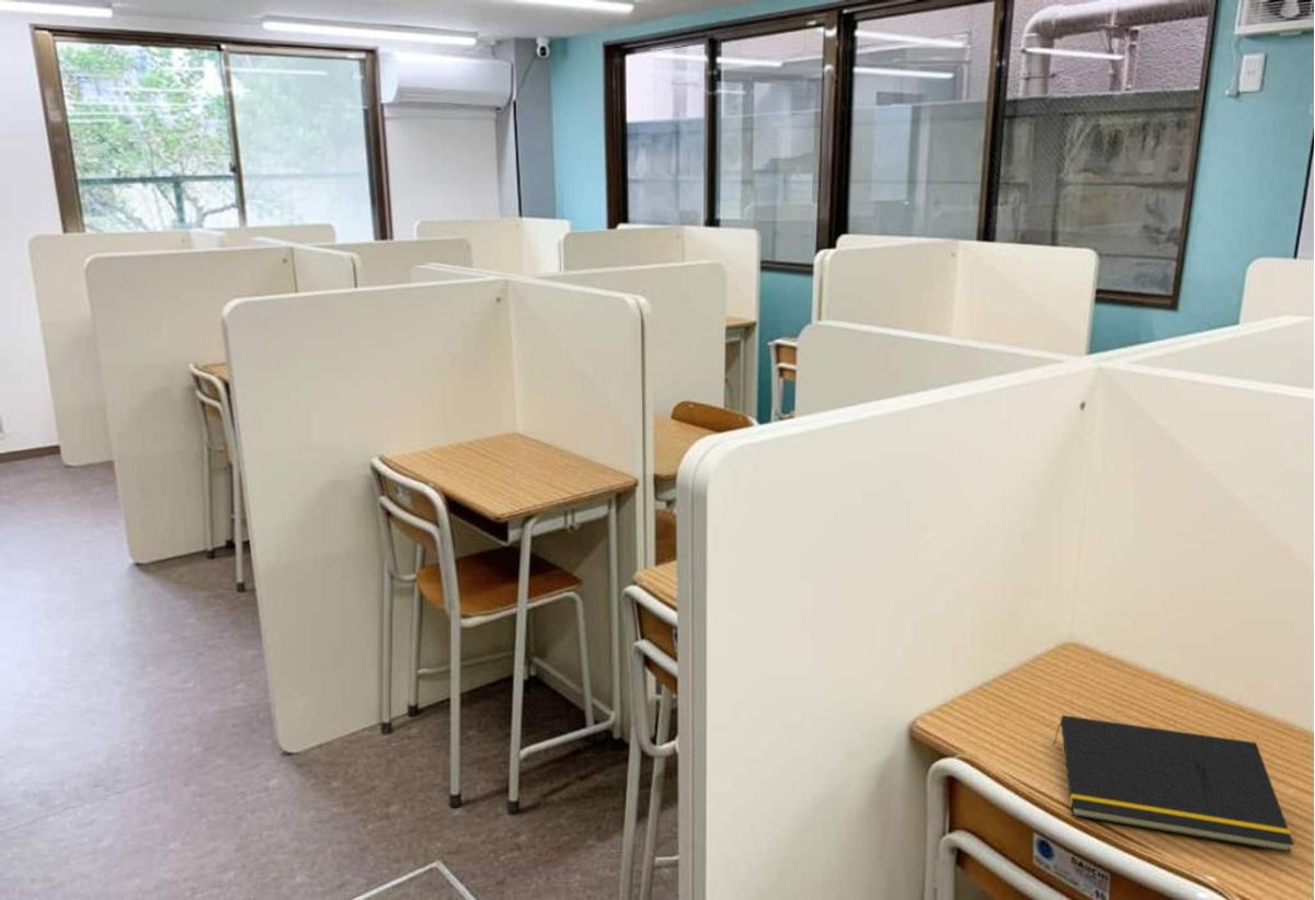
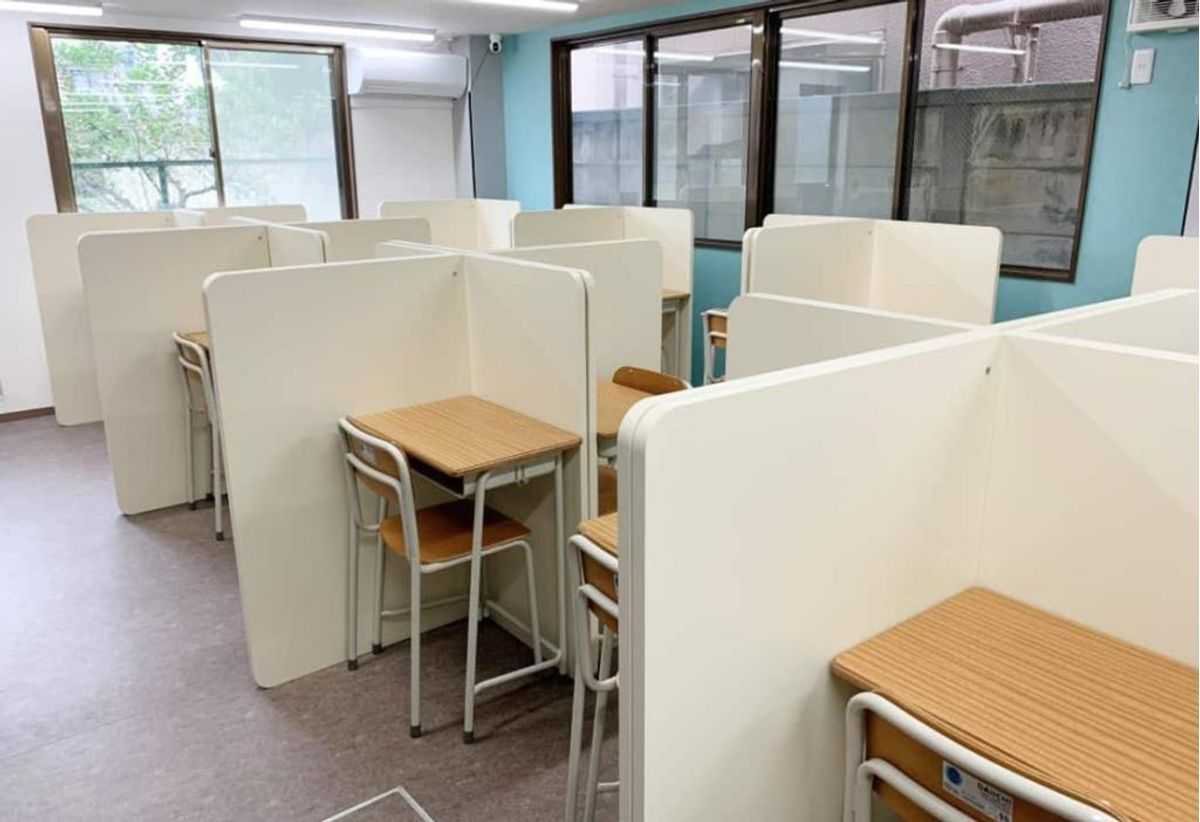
- notepad (1166, 777)
